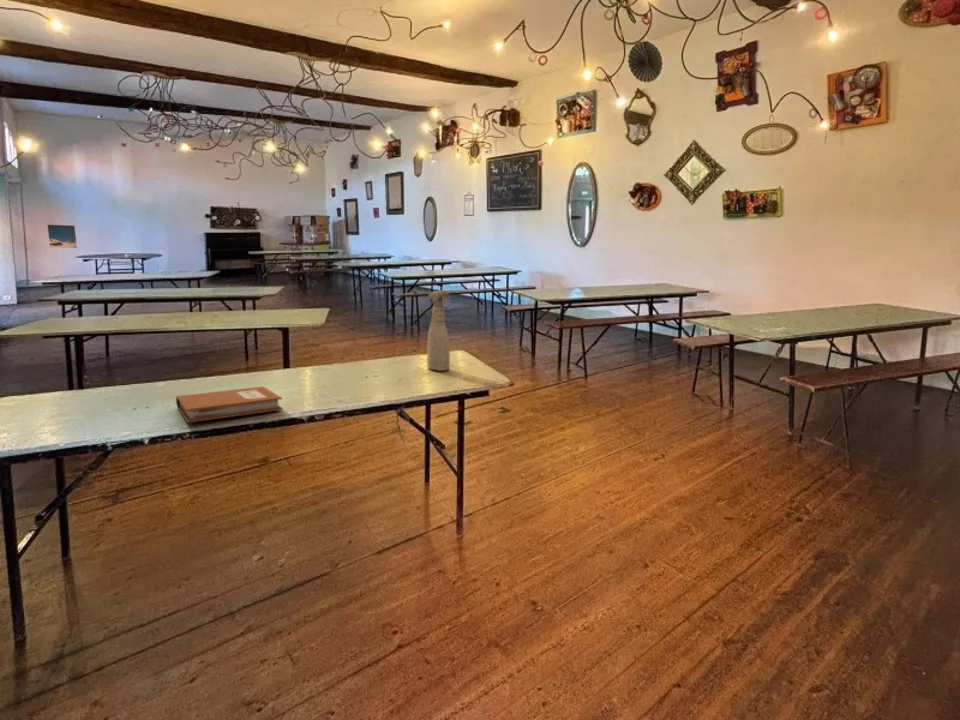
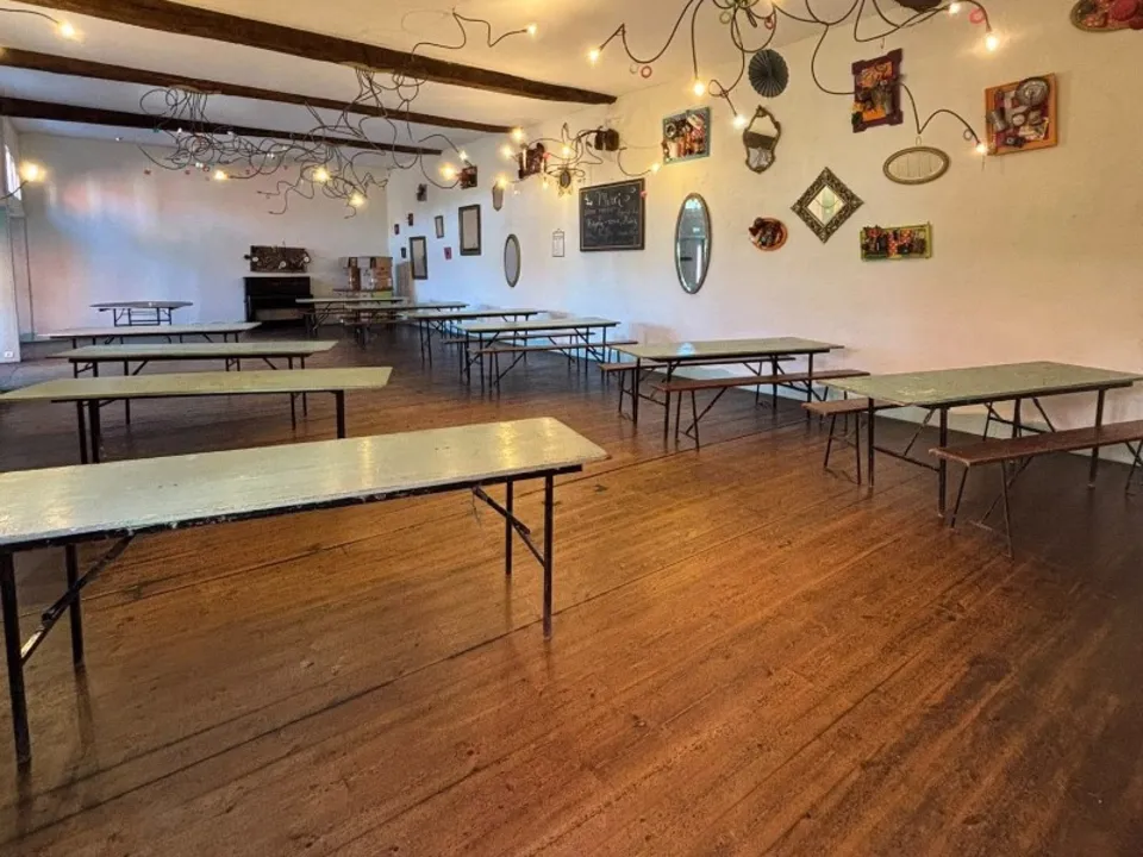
- notebook (230, 402)
- spray bottle (438, 330)
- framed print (62, 236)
